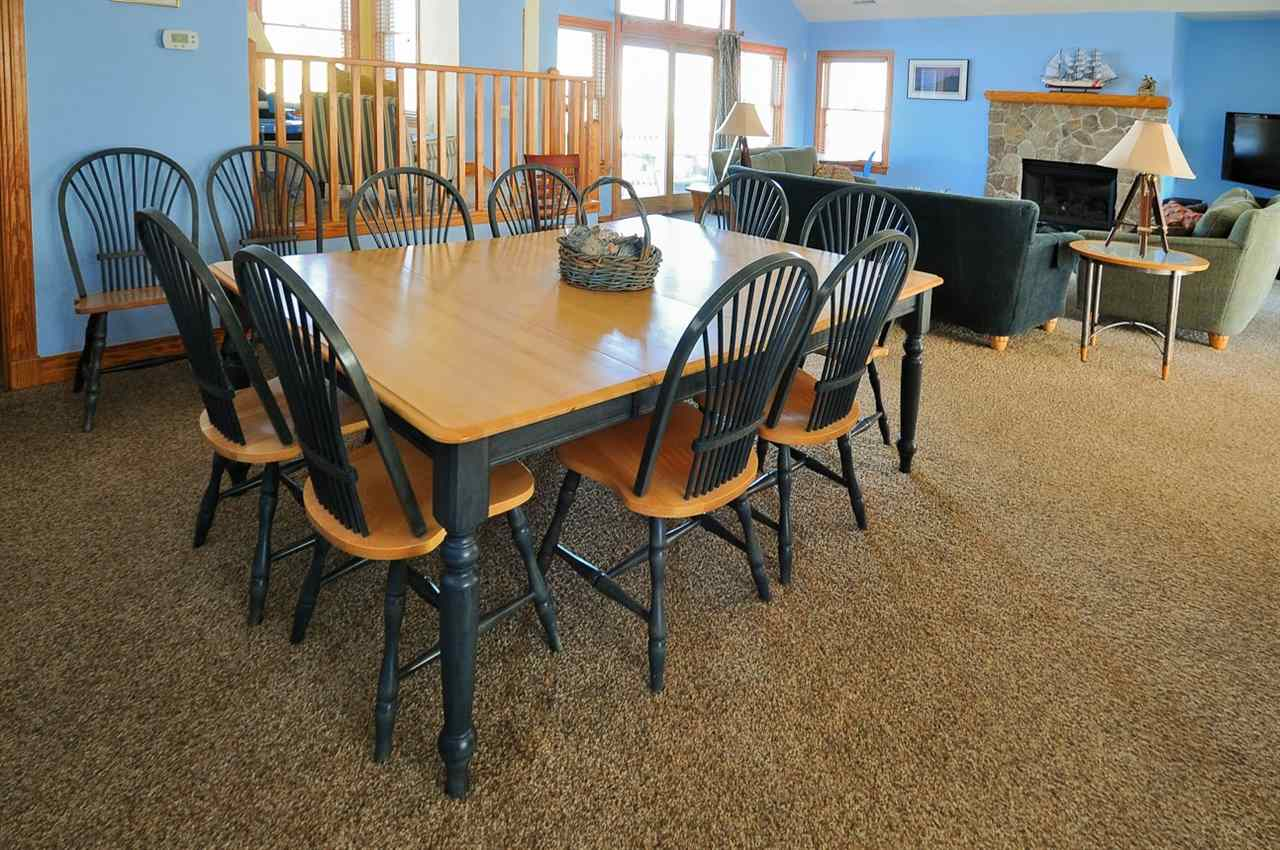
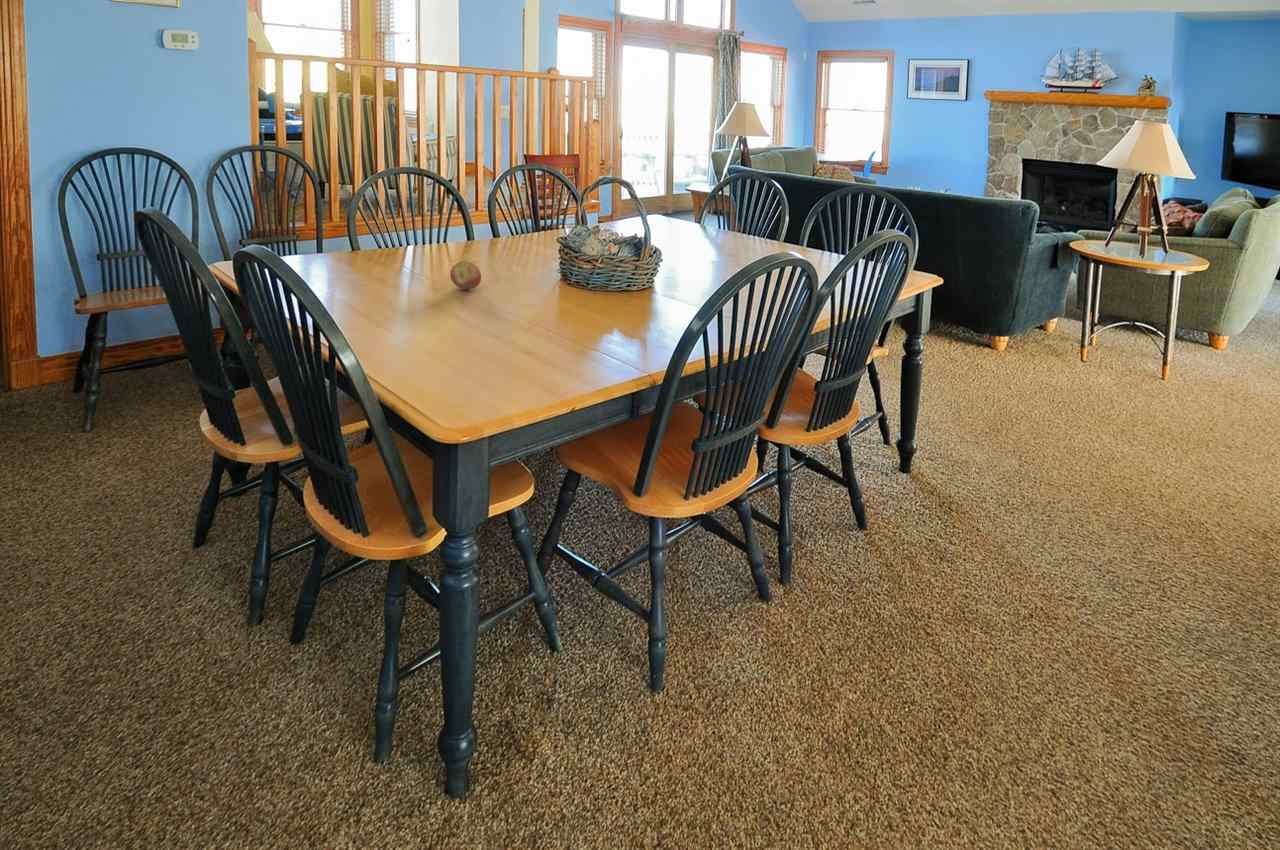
+ fruit (466, 274)
